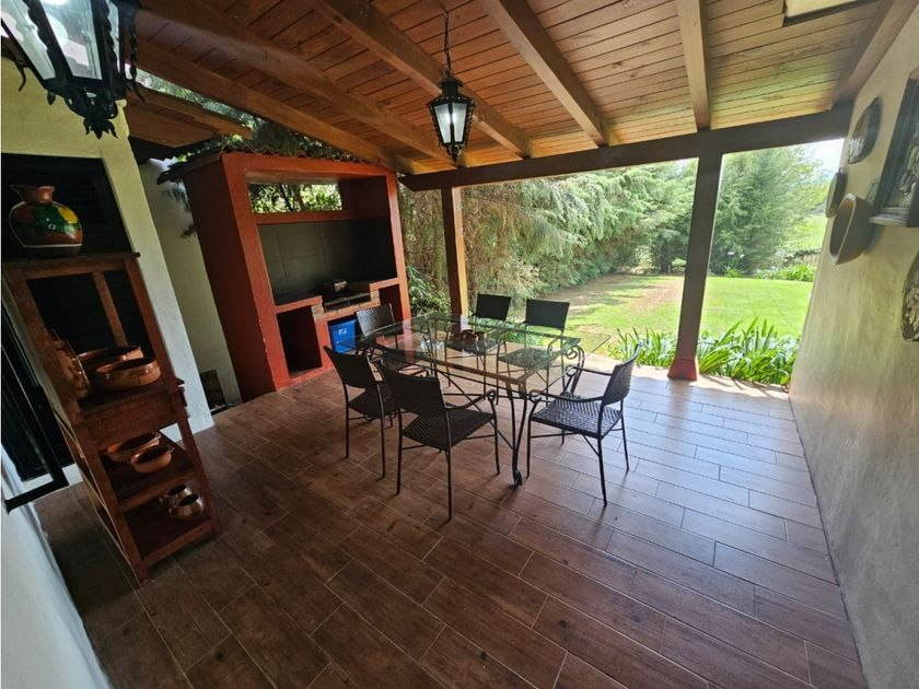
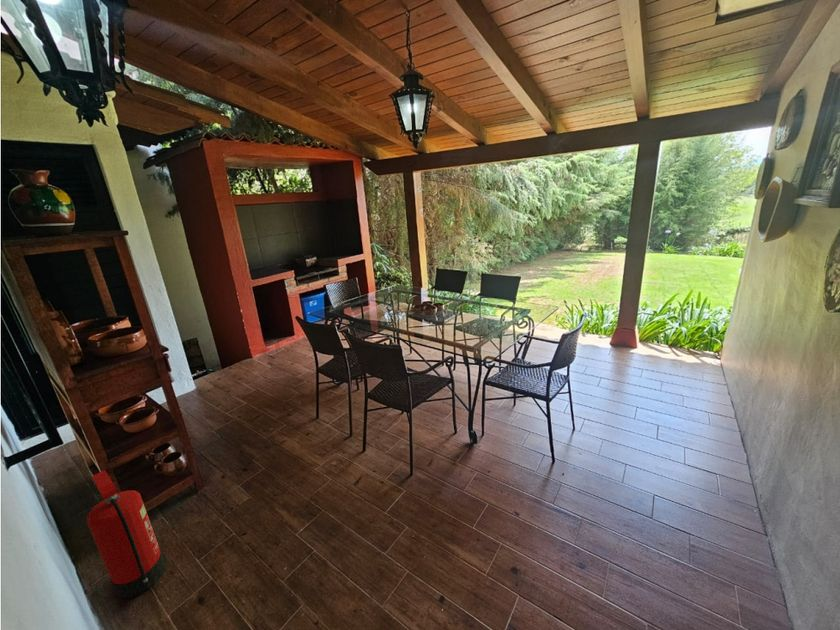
+ fire extinguisher (125, 534)
